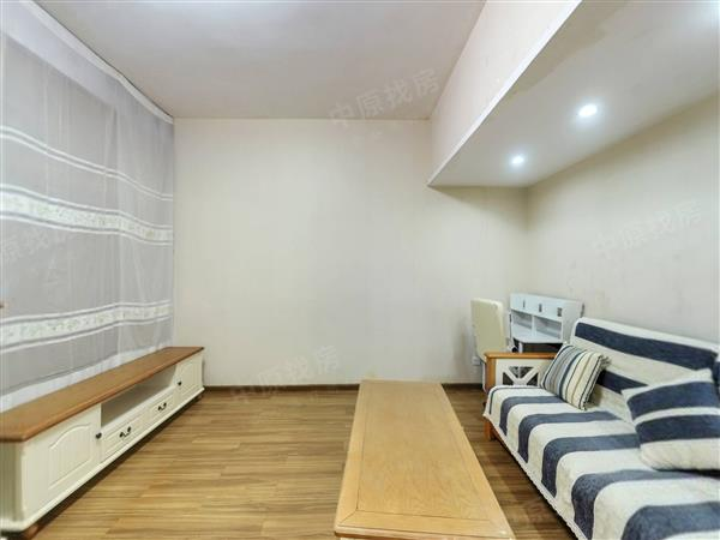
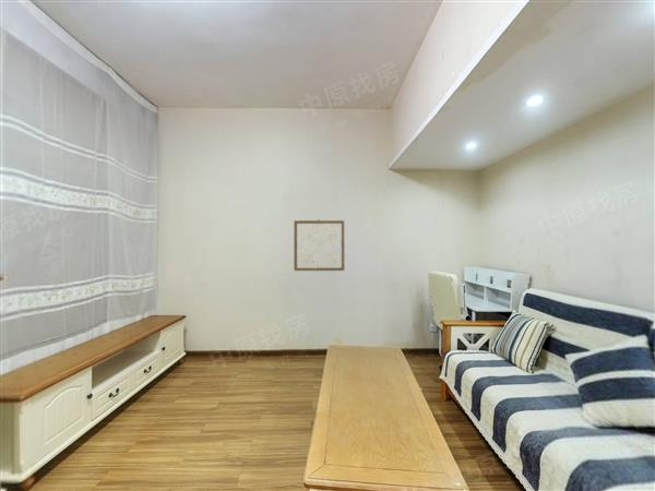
+ wall art (319, 243)
